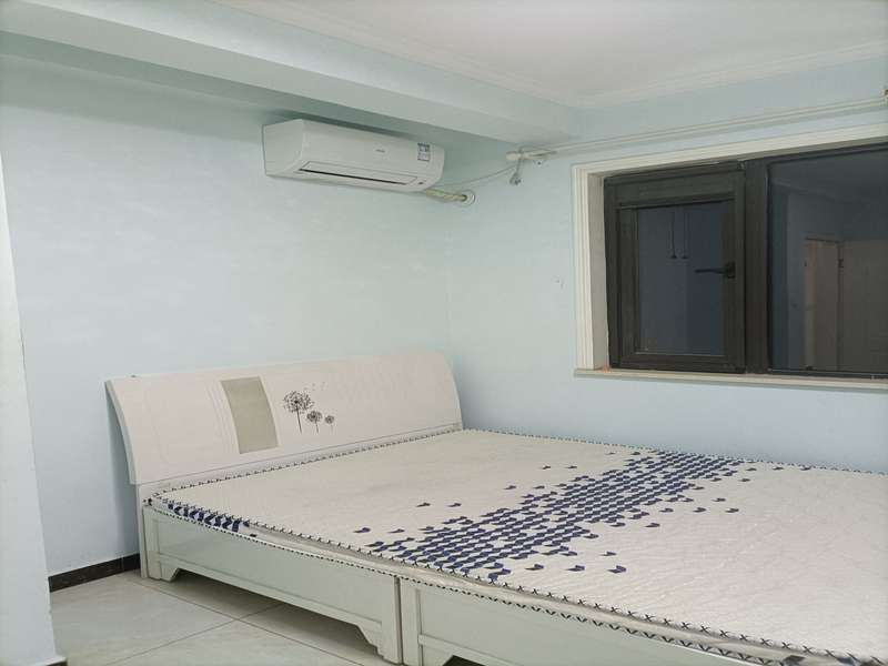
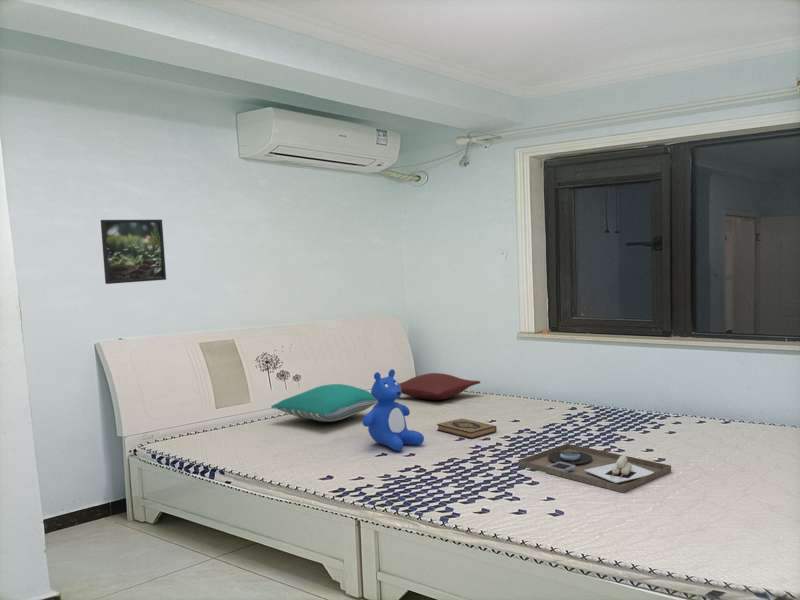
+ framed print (134, 250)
+ pillow (433, 386)
+ pillow (326, 403)
+ platter (592, 460)
+ teddy bear (393, 408)
+ hardback book (466, 427)
